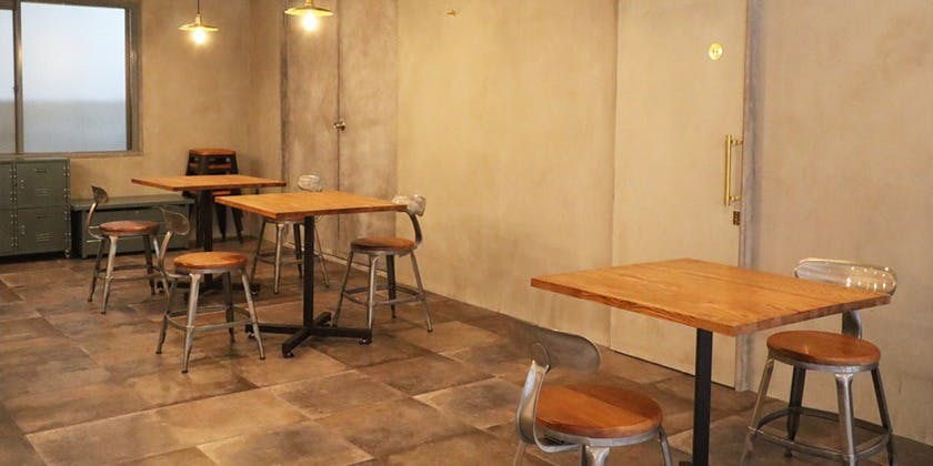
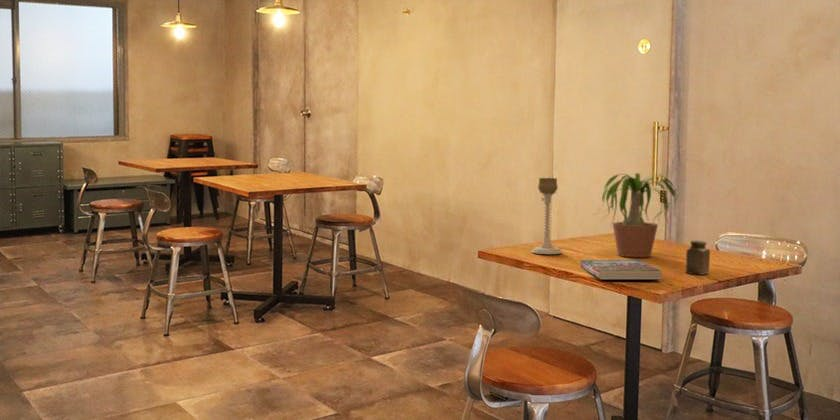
+ candle holder (547, 215)
+ salt shaker (698, 256)
+ book (619, 269)
+ potted plant (640, 214)
